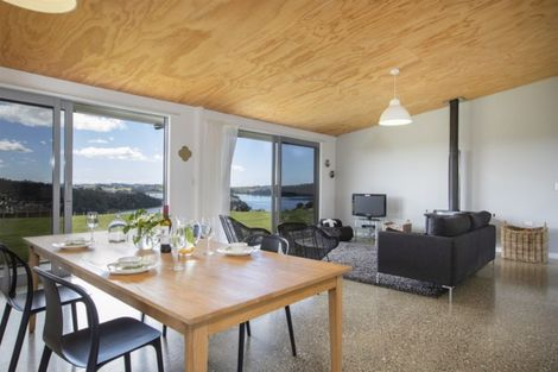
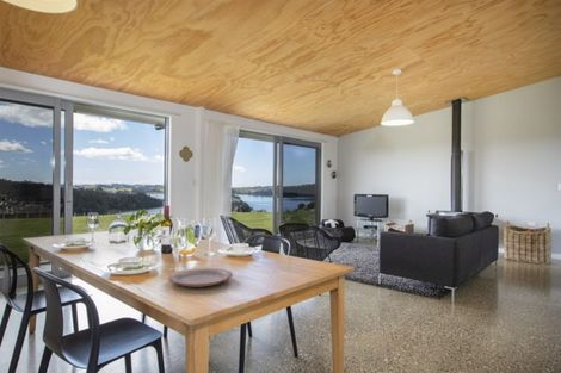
+ plate (201, 278)
